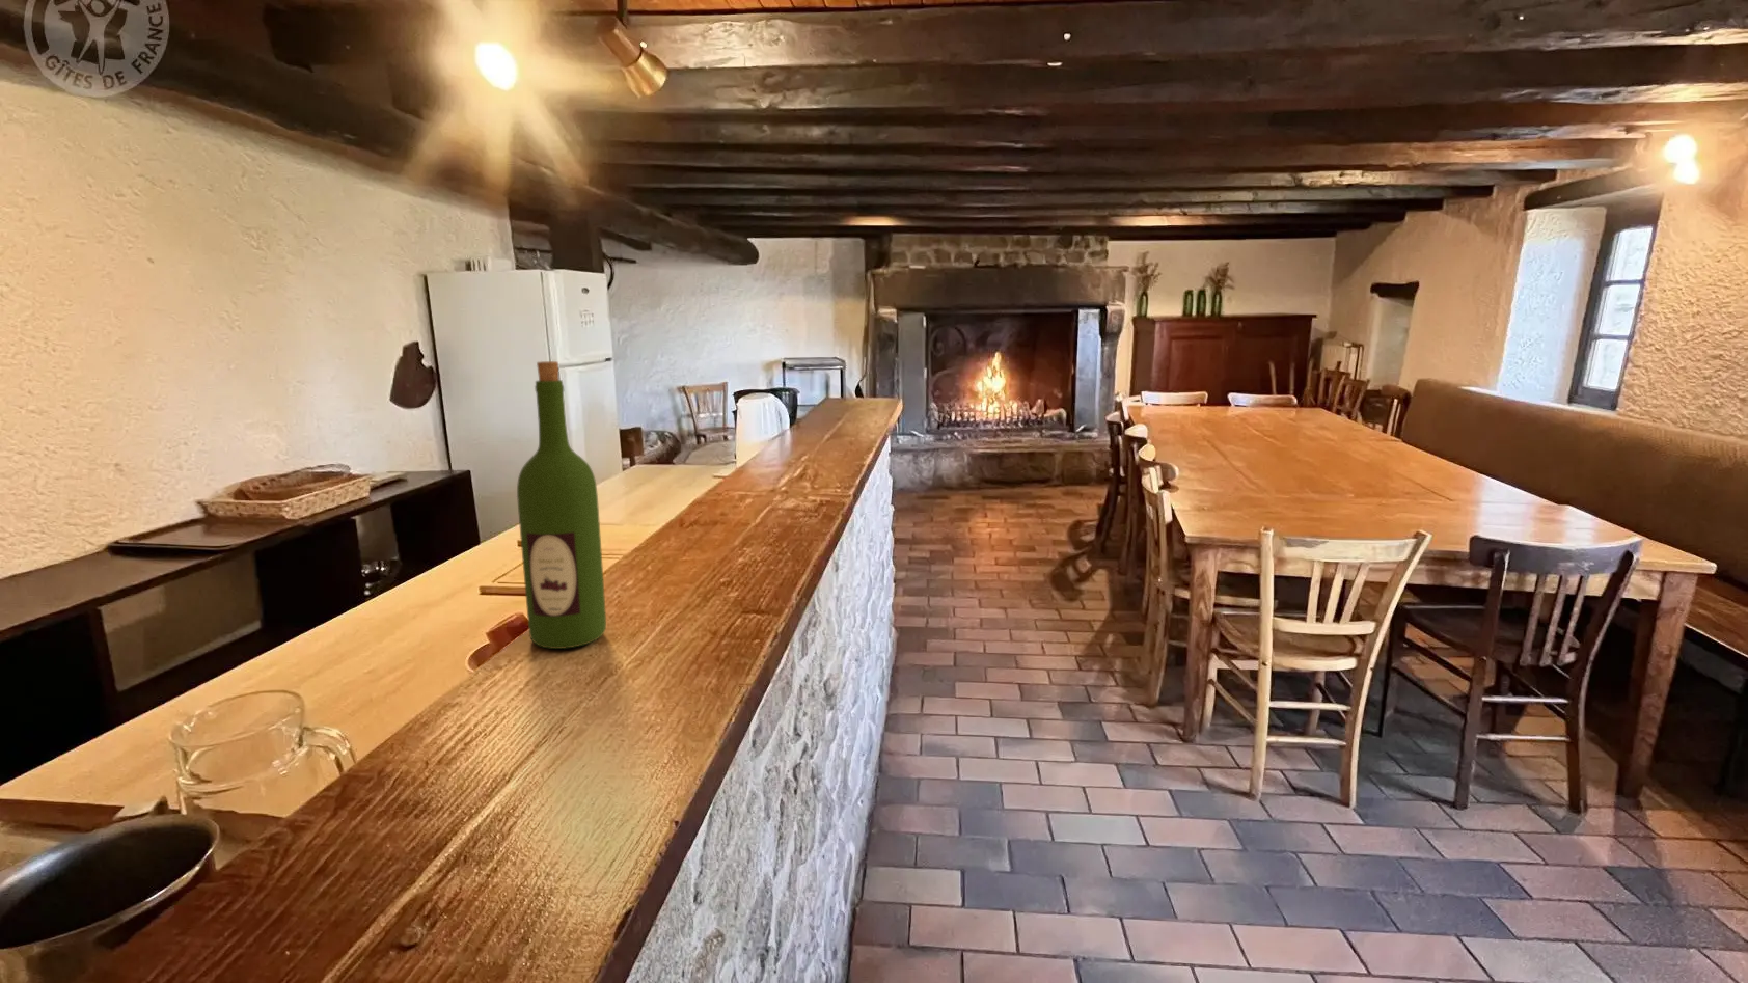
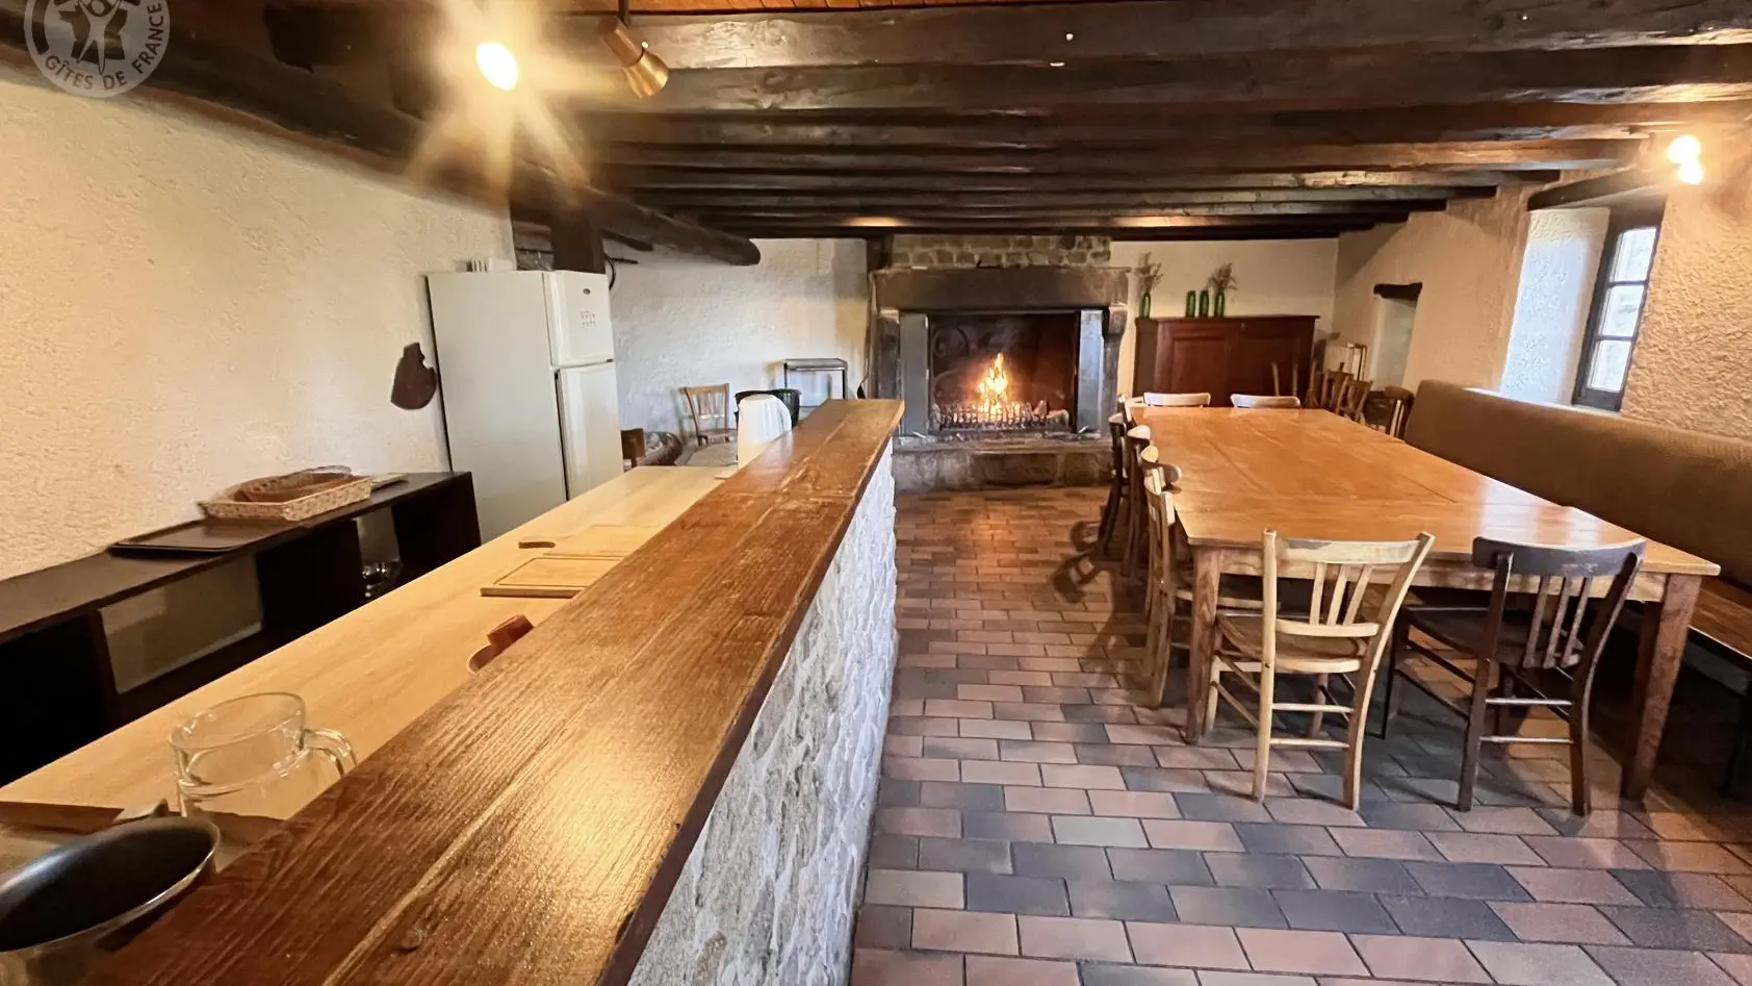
- wine bottle (558, 503)
